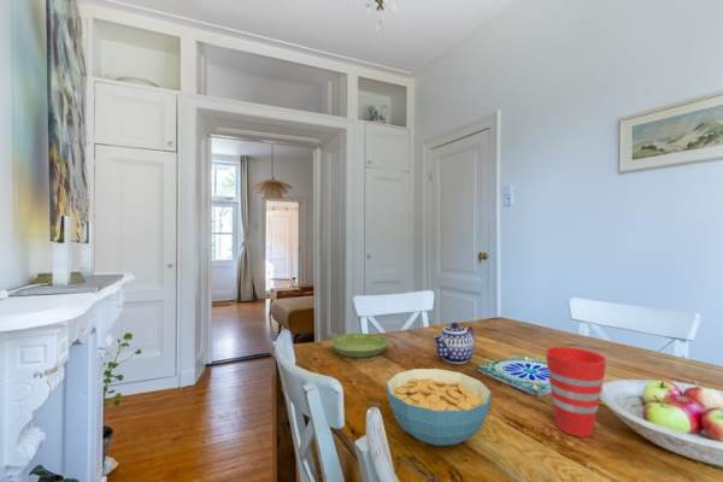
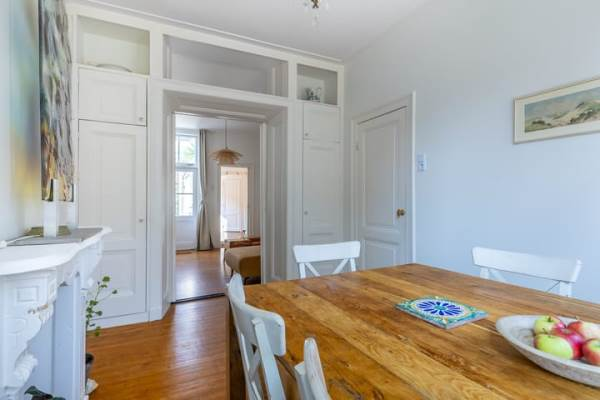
- teapot (454, 341)
- cereal bowl (436, 411)
- saucer (359, 345)
- cup (574, 390)
